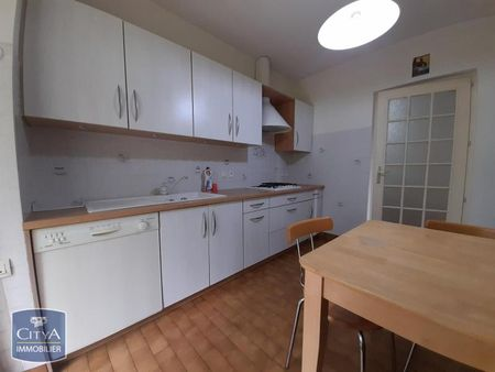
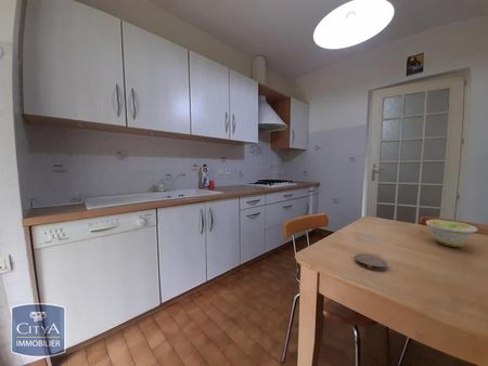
+ coaster (370, 261)
+ bowl (449, 234)
